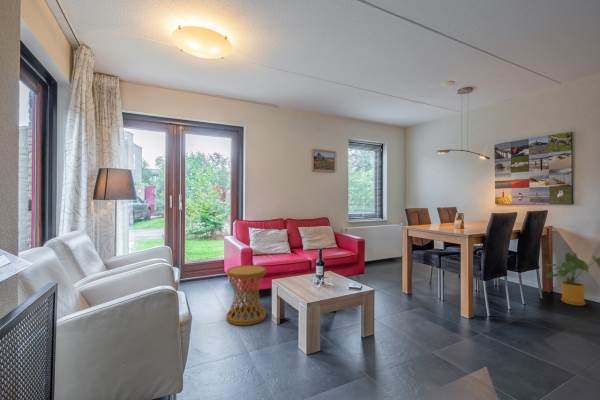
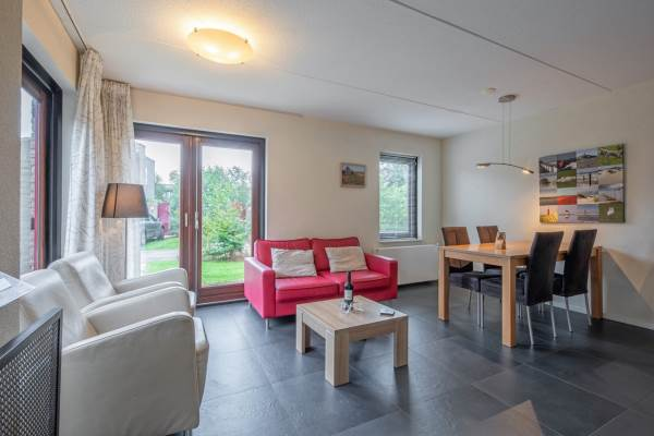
- house plant (571, 278)
- side table (246, 293)
